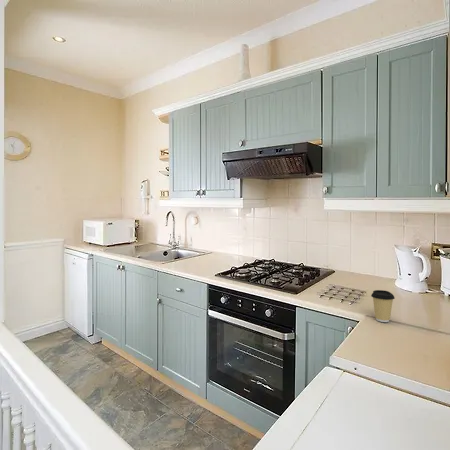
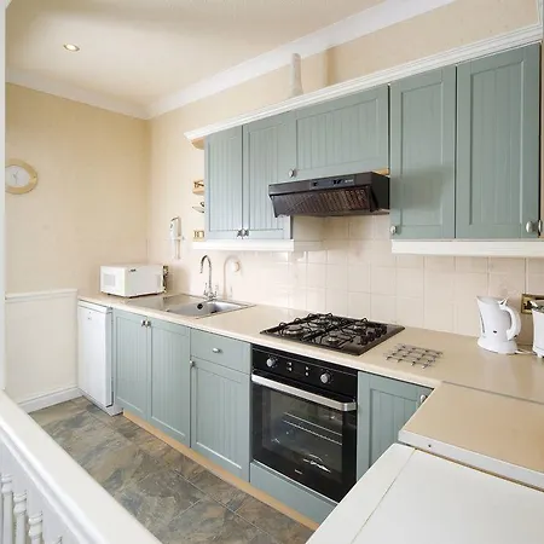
- coffee cup (382, 306)
